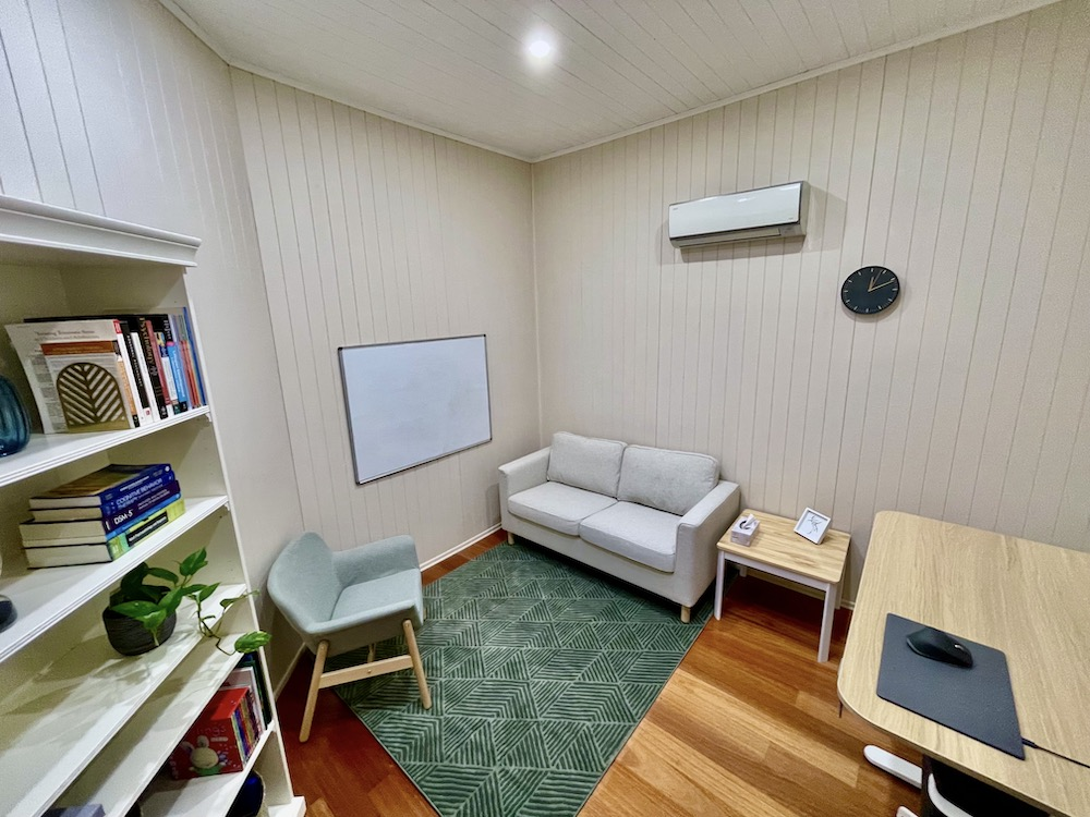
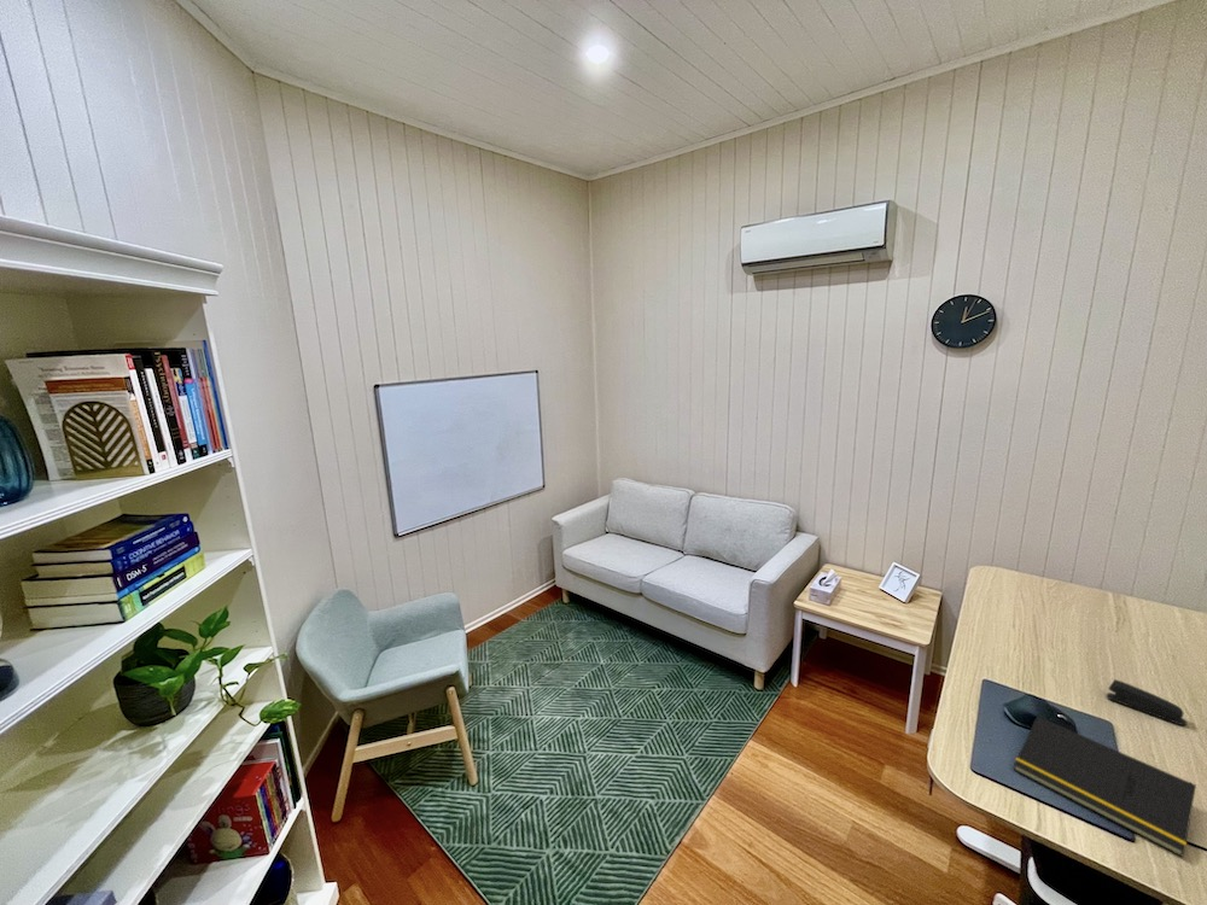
+ stapler (1145, 700)
+ notepad (1100, 776)
